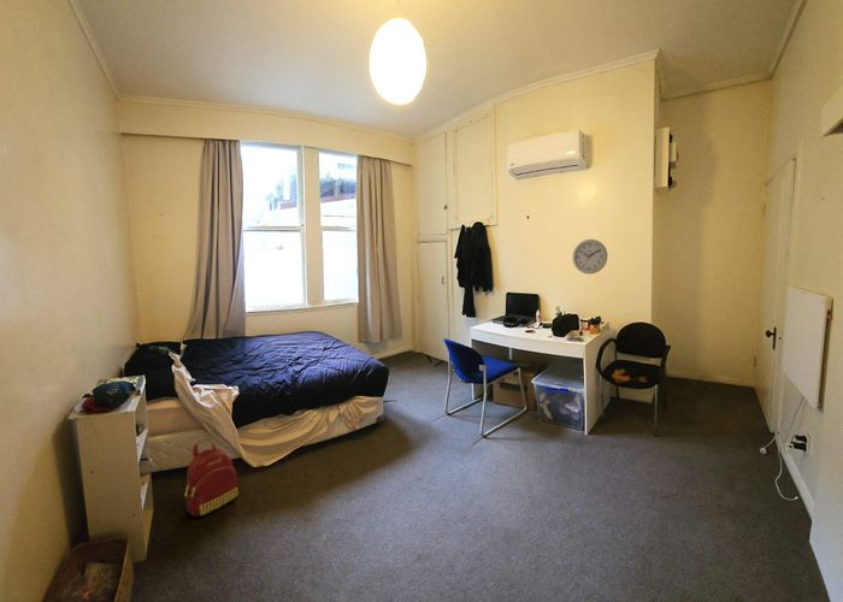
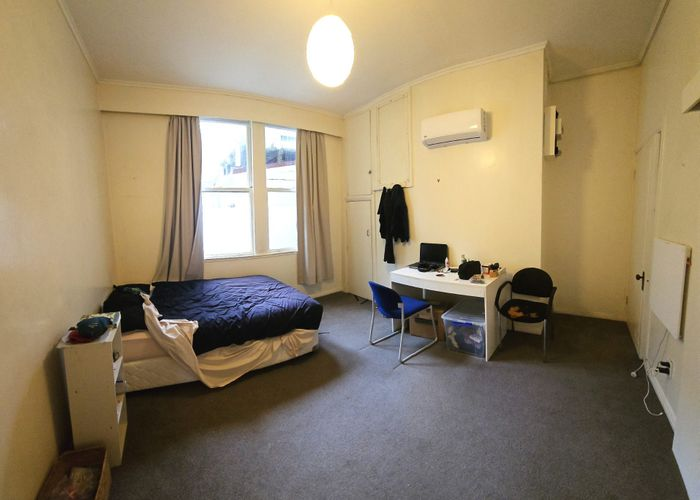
- backpack (210, 473)
- wall clock (589, 256)
